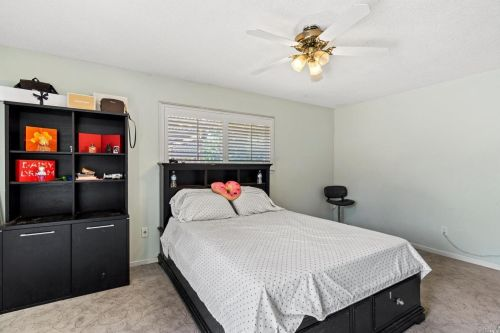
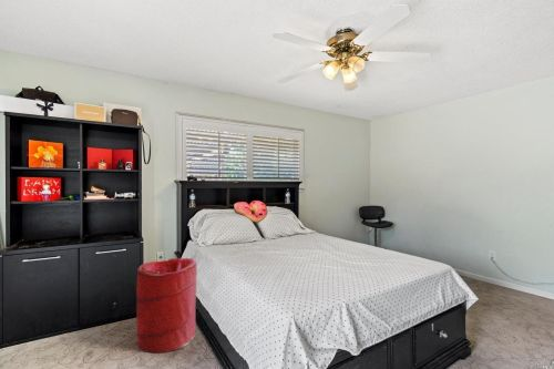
+ laundry hamper (167, 298)
